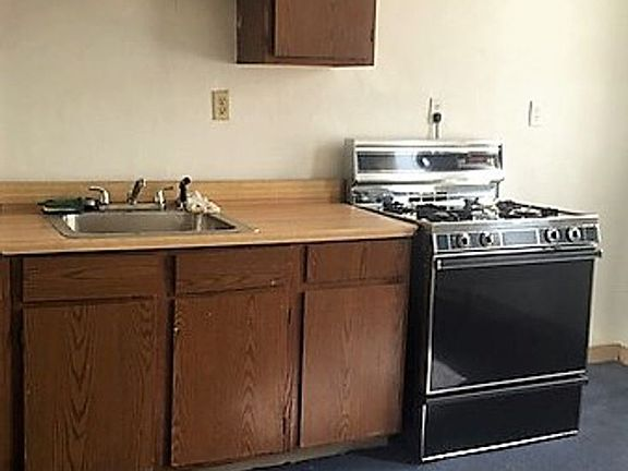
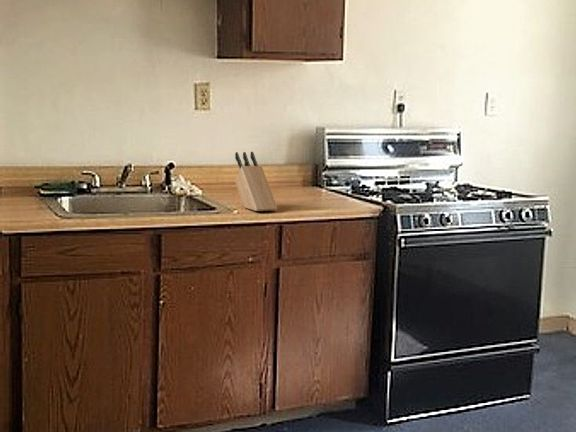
+ knife block (254, 180)
